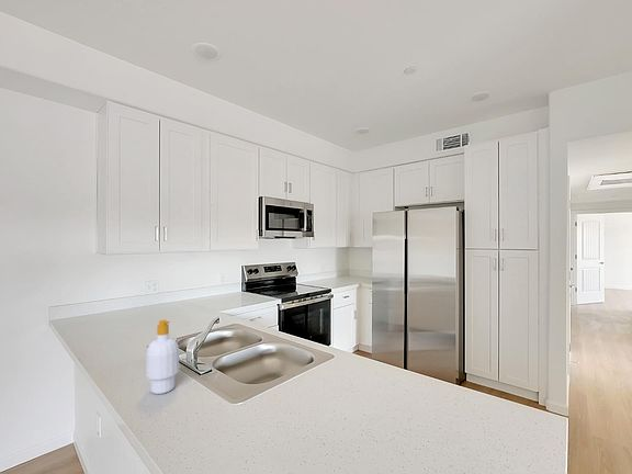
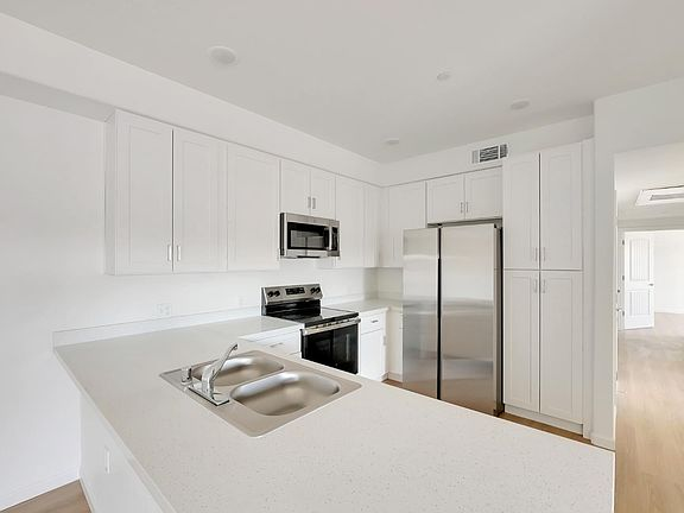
- soap bottle (162, 354)
